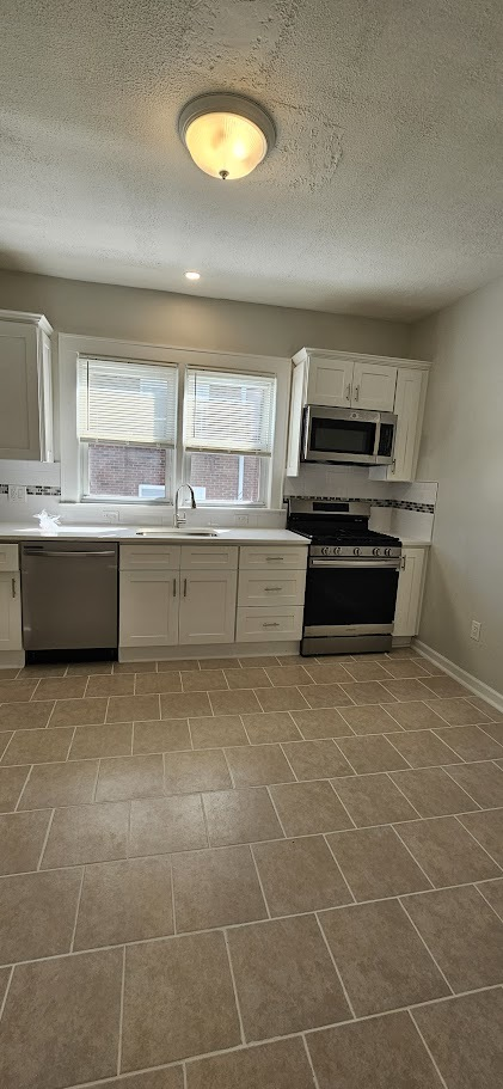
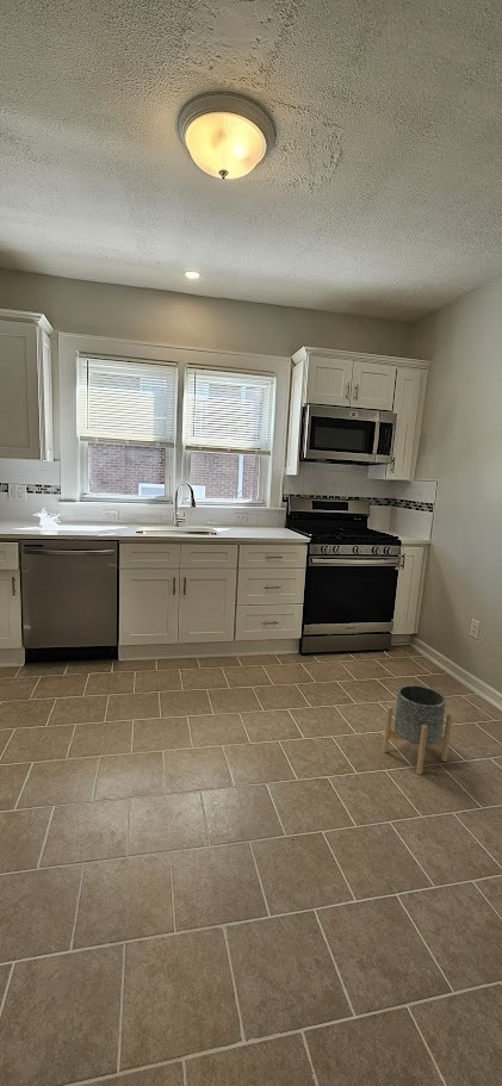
+ planter (417, 725)
